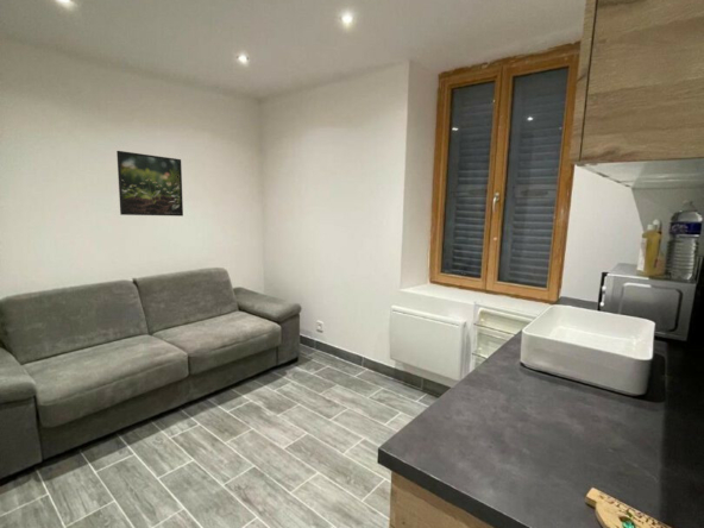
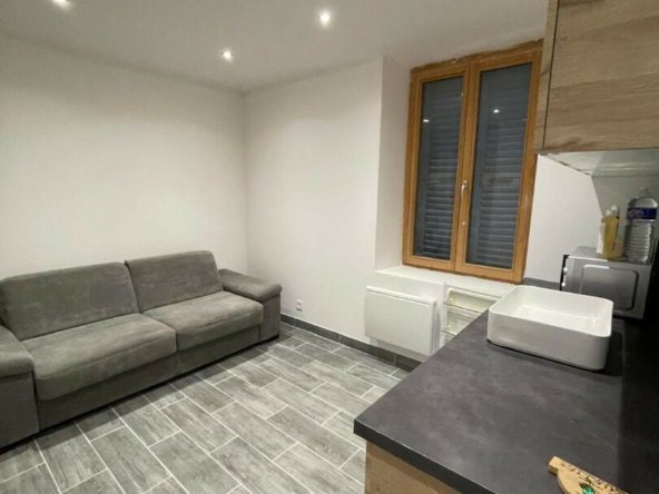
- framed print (152, 186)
